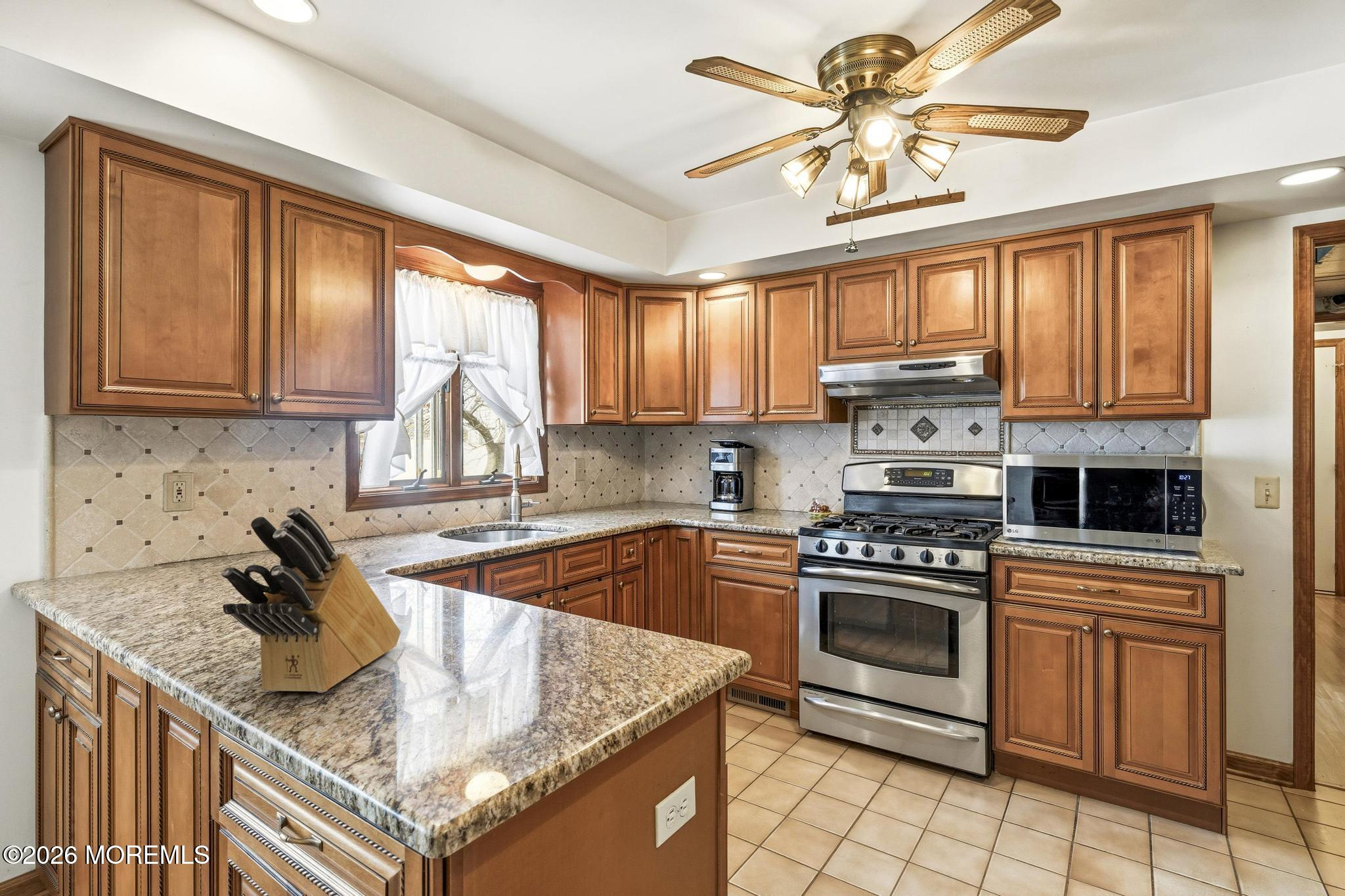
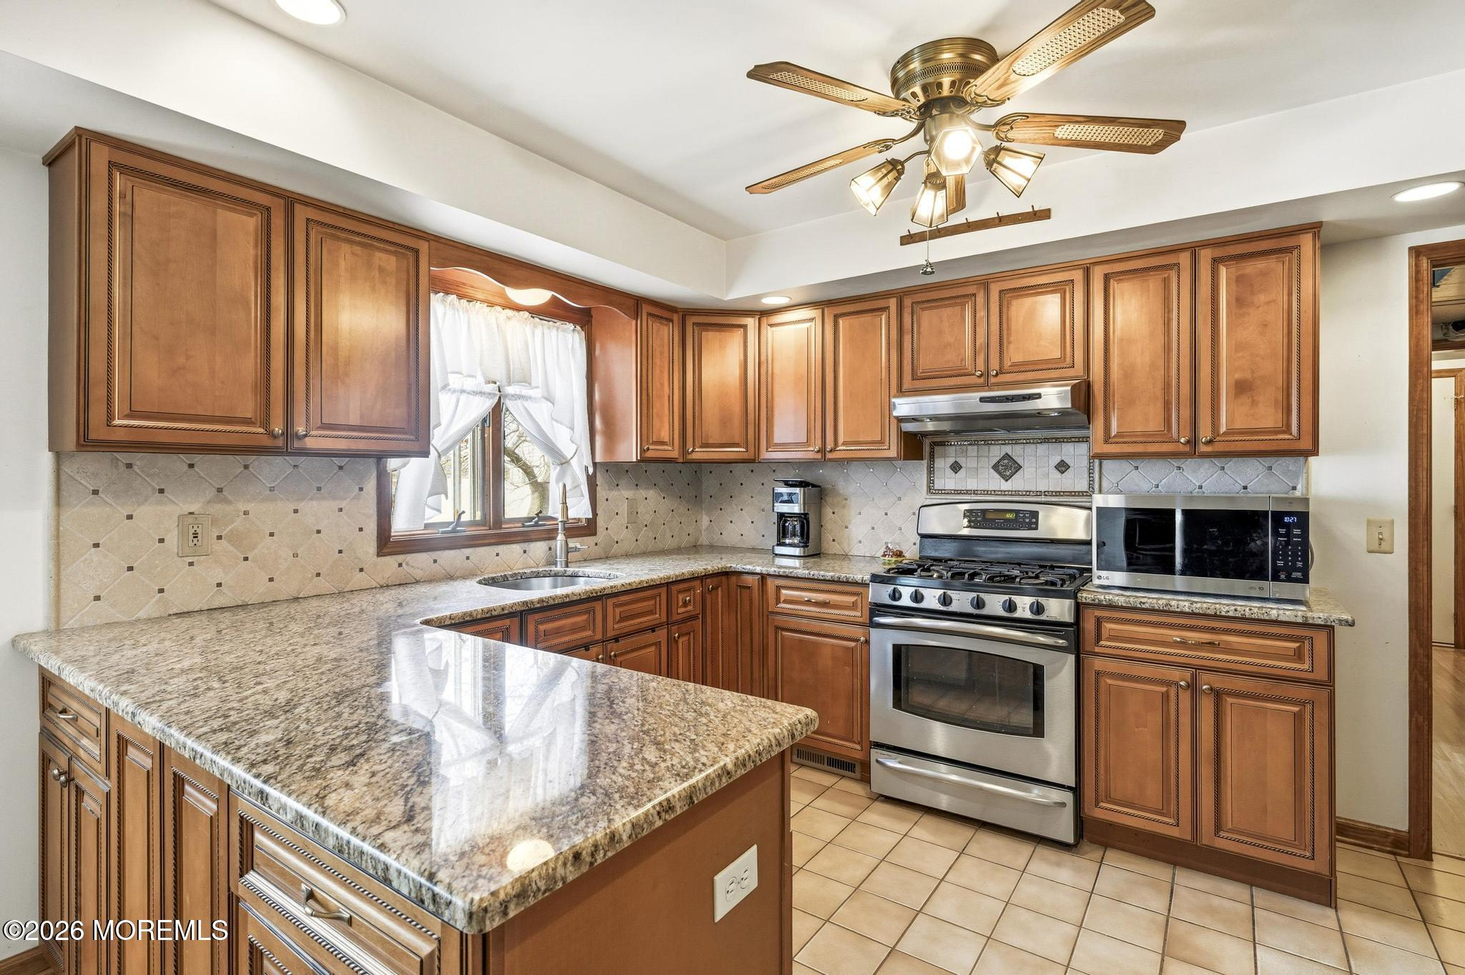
- knife block (322, 588)
